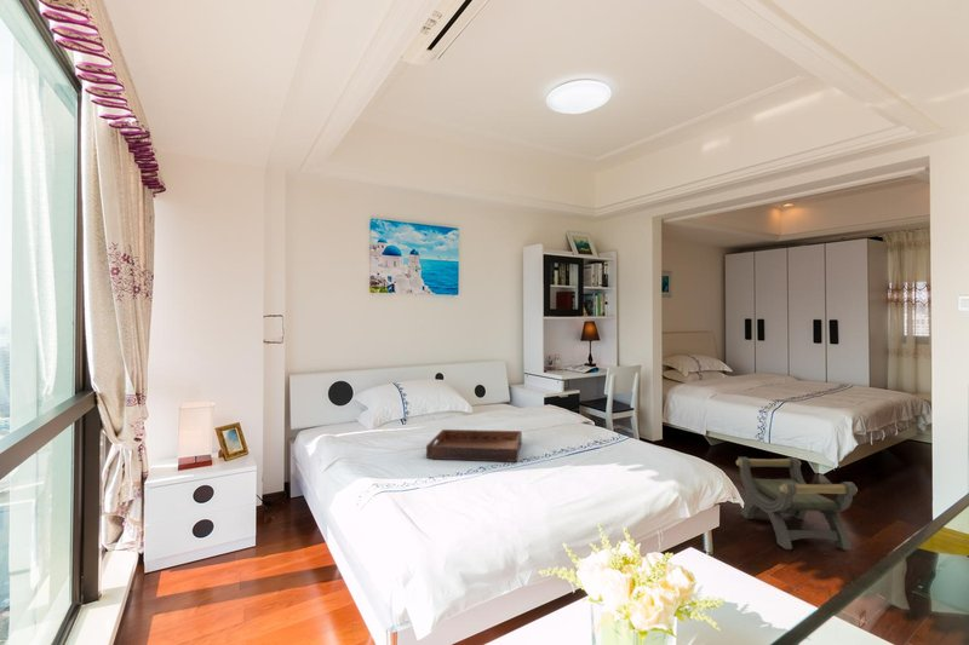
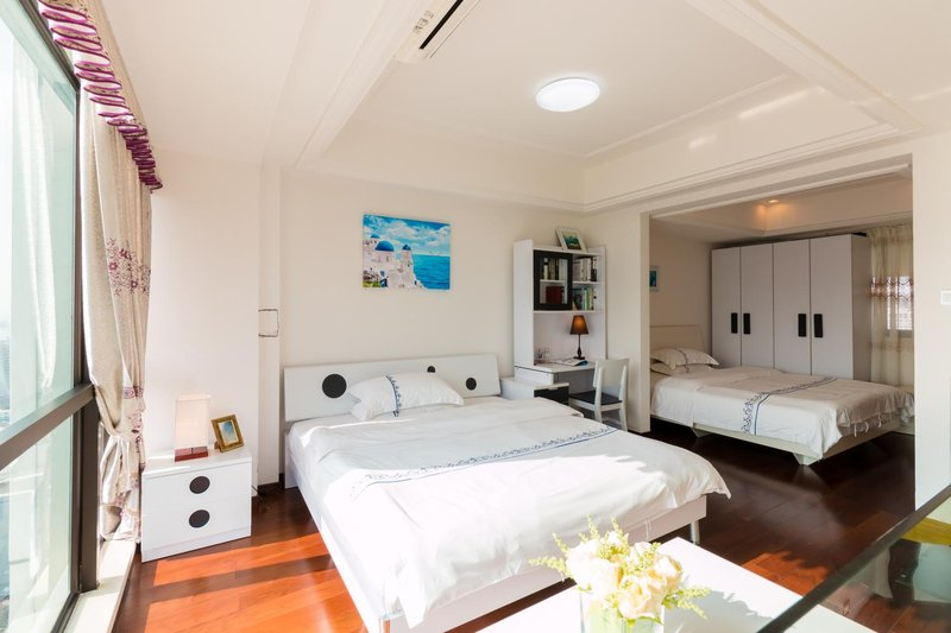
- stool (791, 500)
- serving tray (476, 443)
